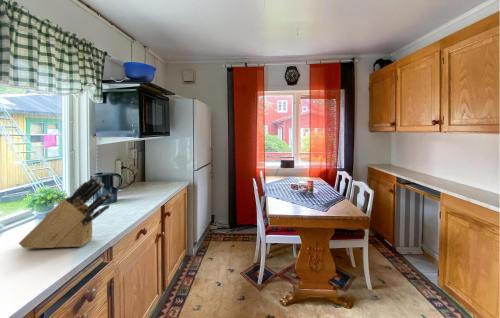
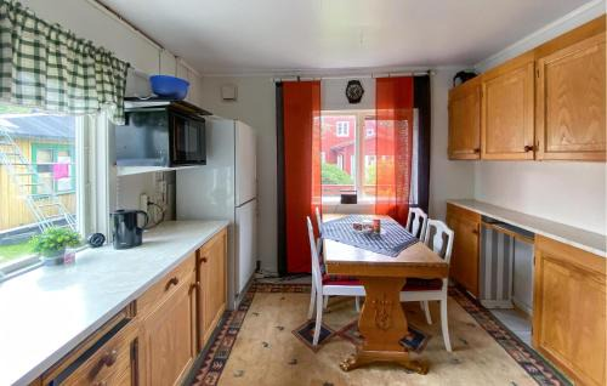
- knife block (67, 210)
